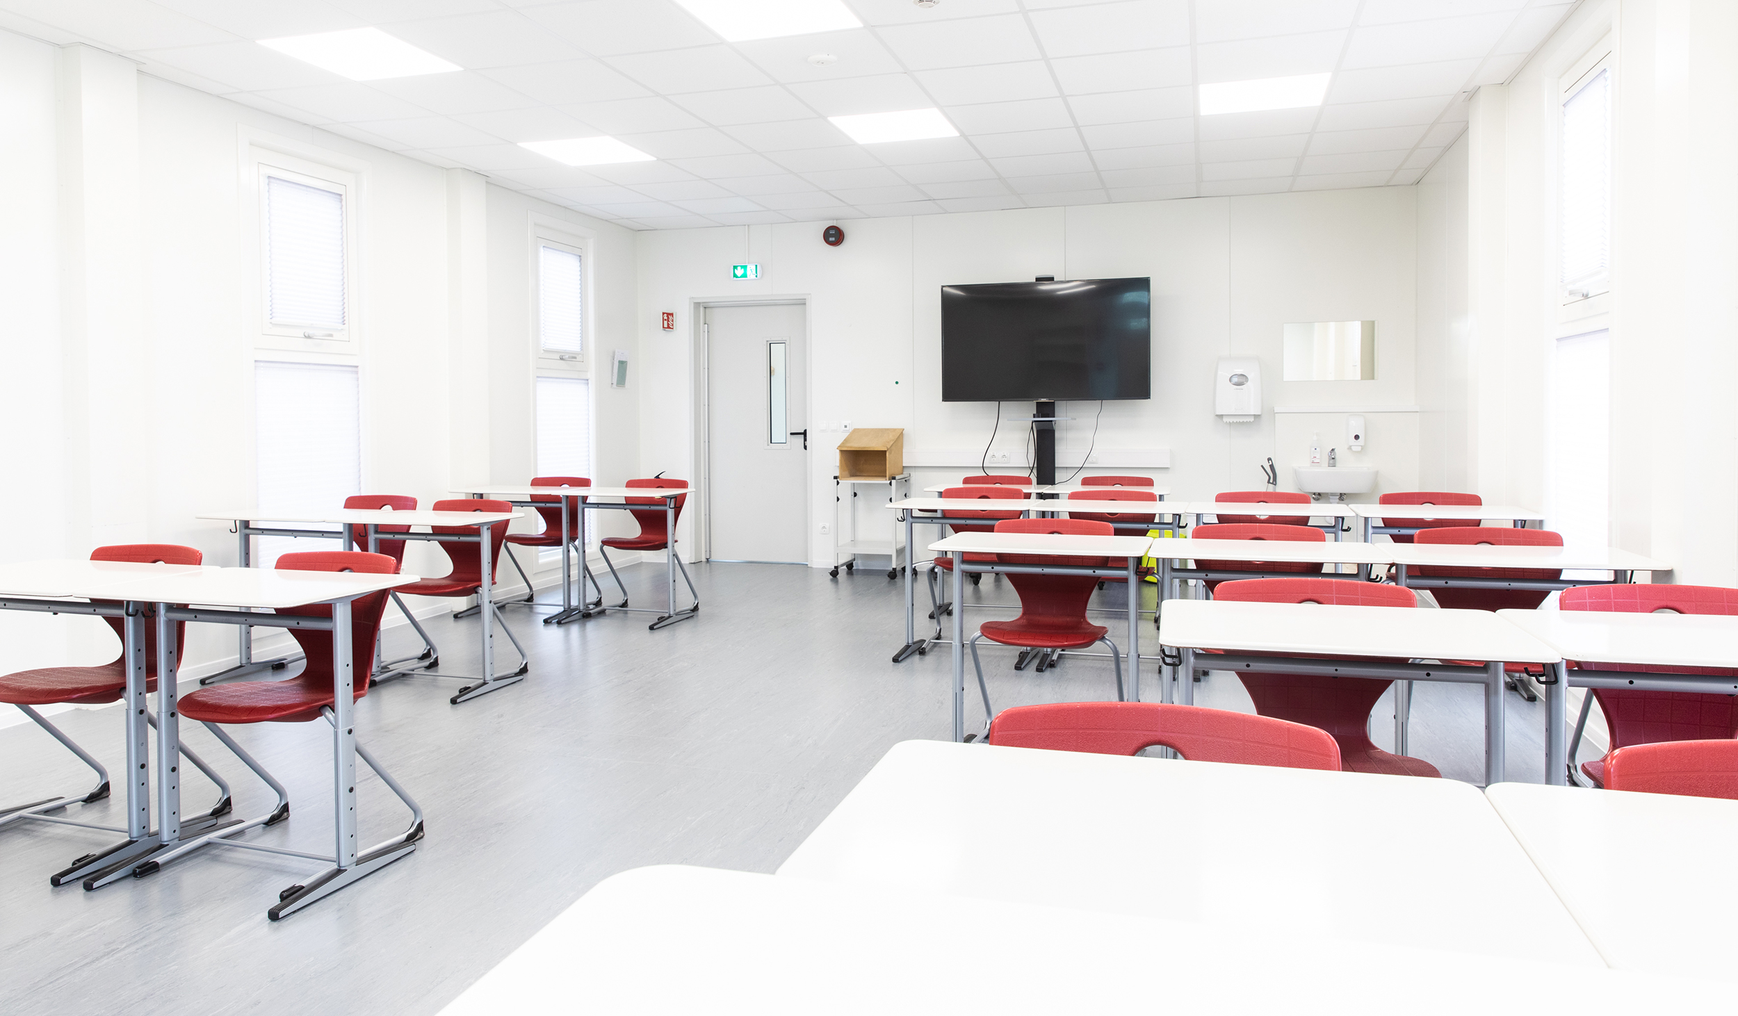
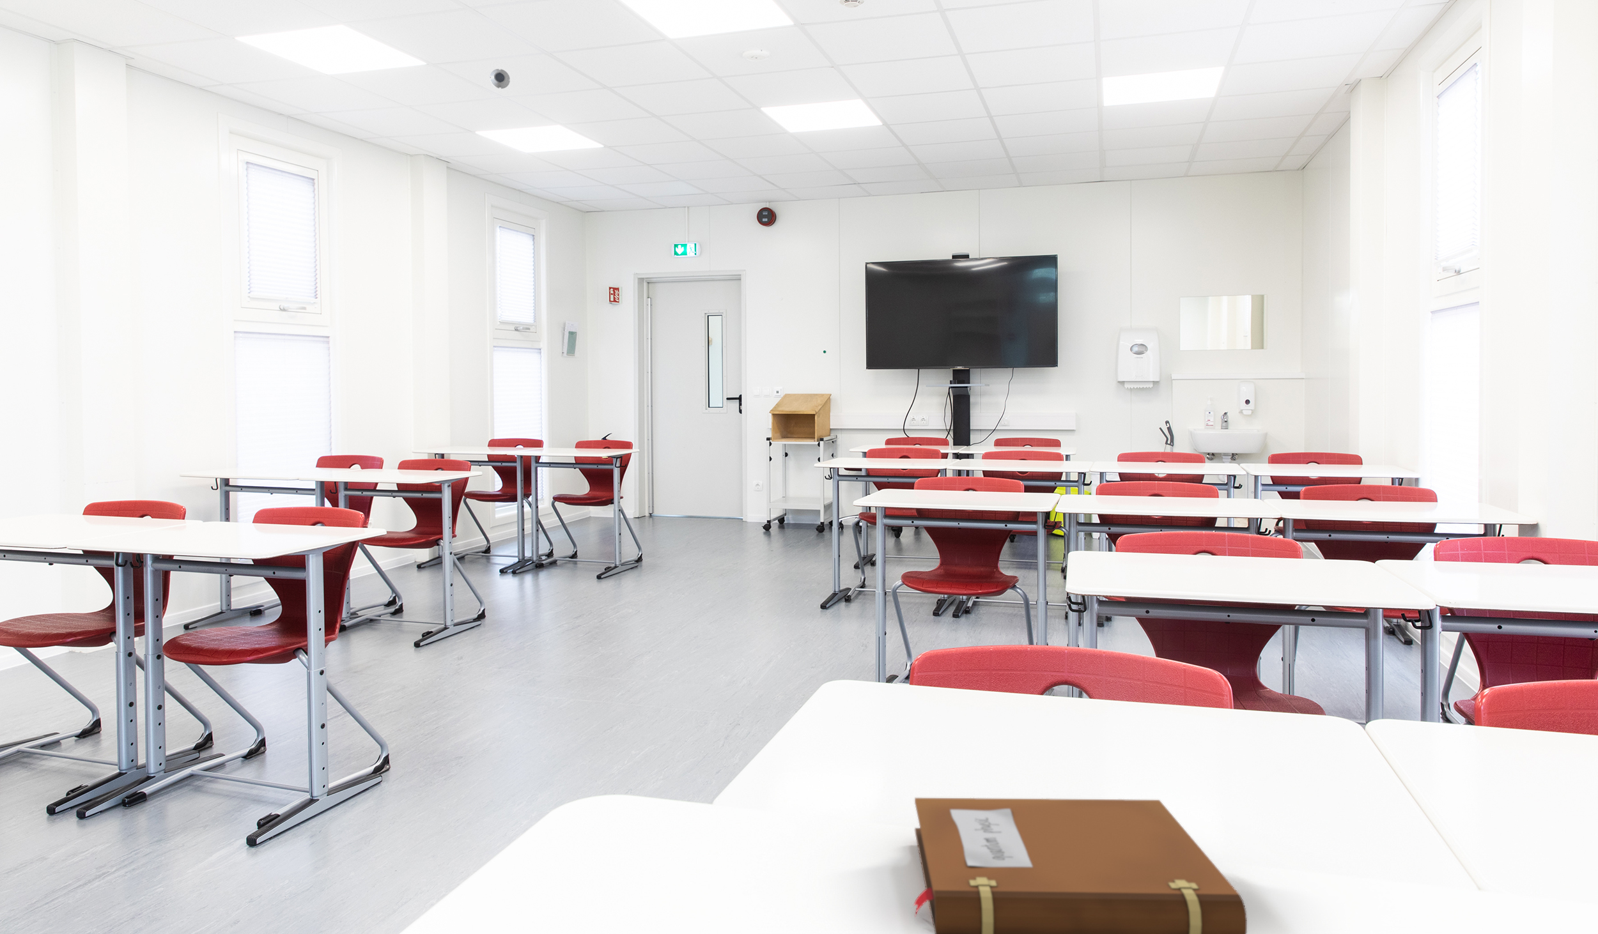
+ smoke detector (499, 78)
+ notebook (1052, 863)
